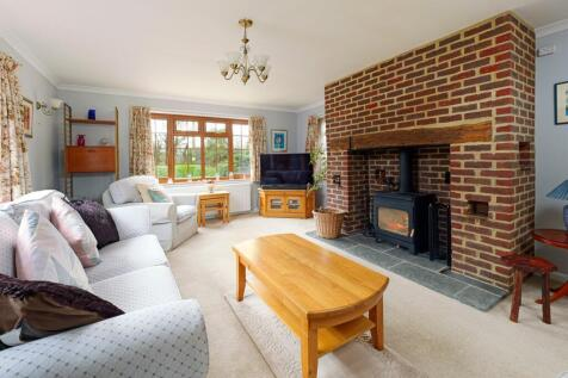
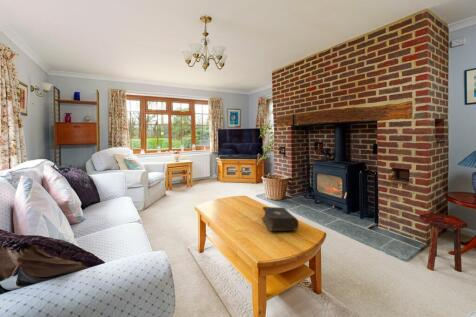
+ book (278, 217)
